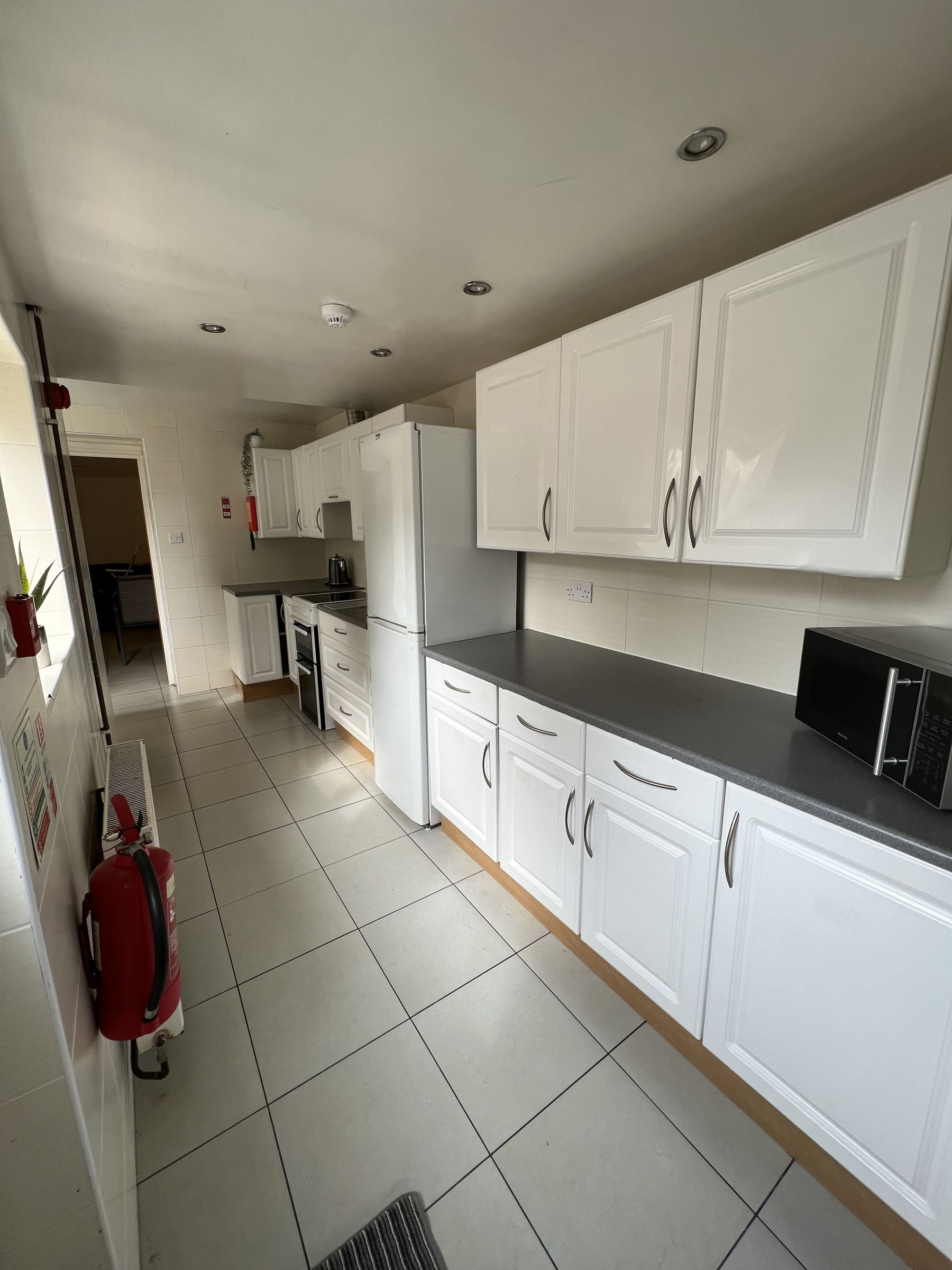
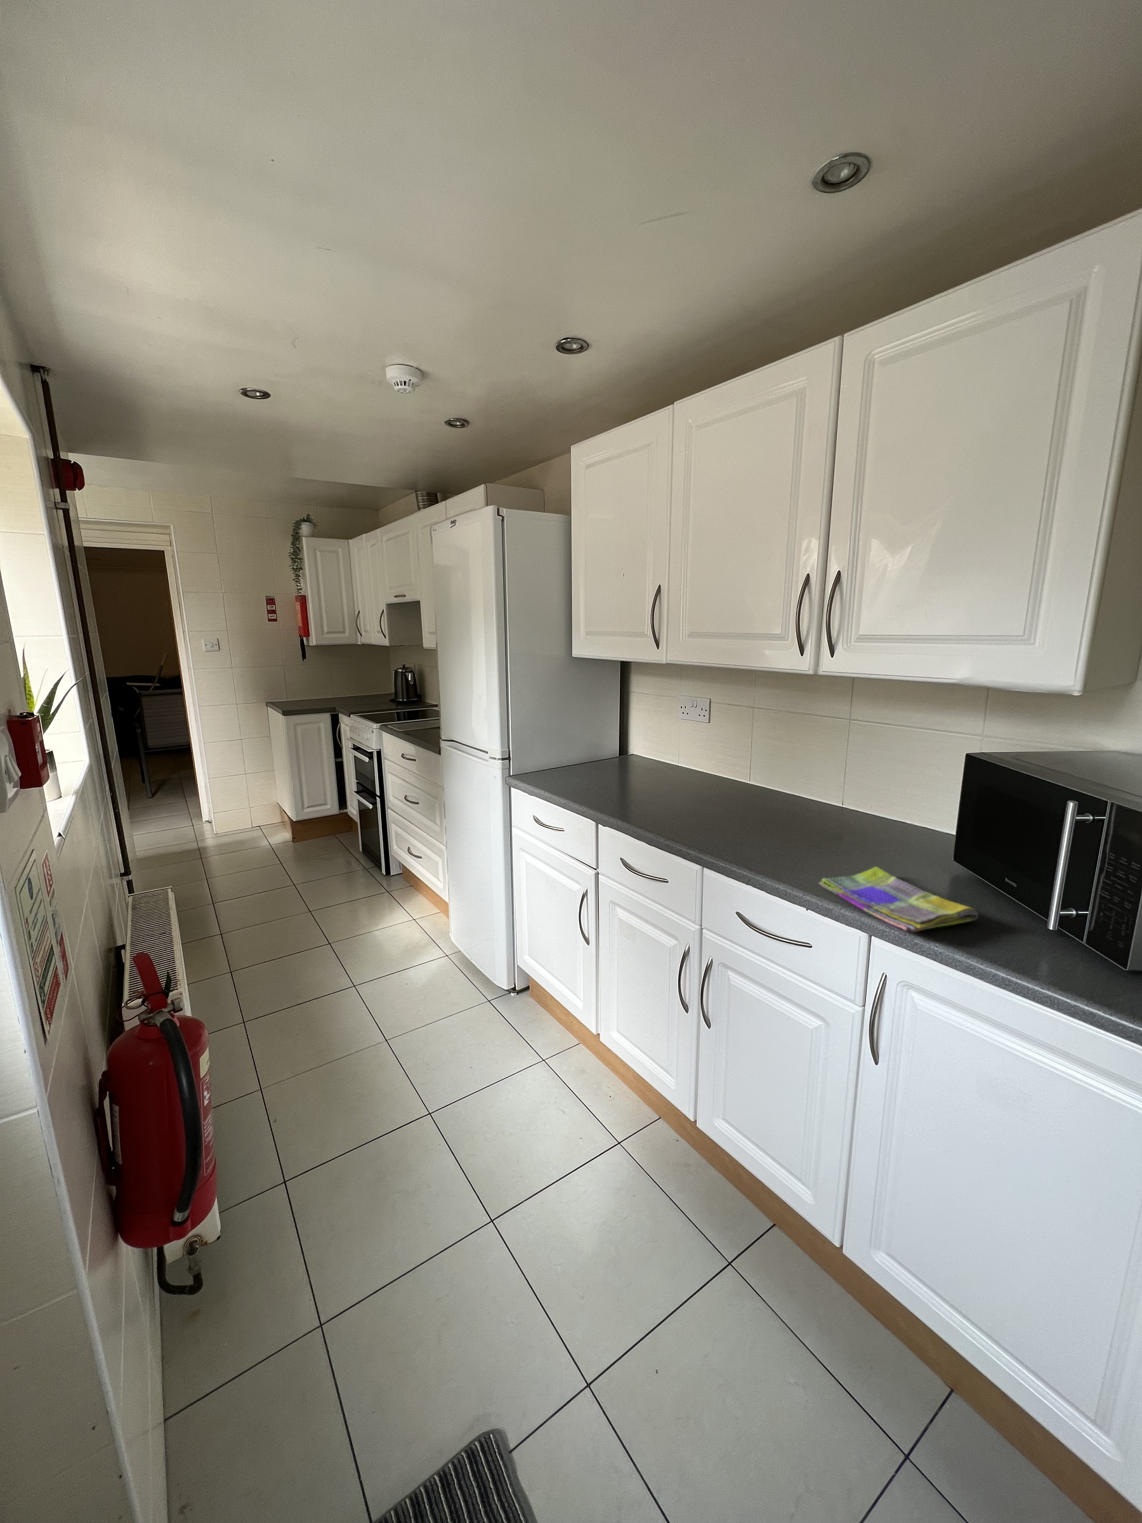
+ dish towel (895, 897)
